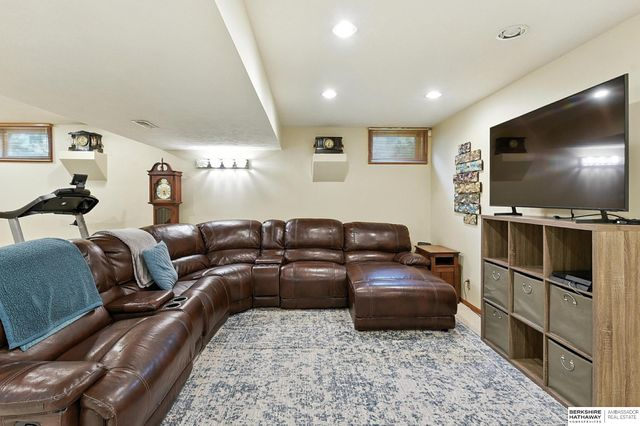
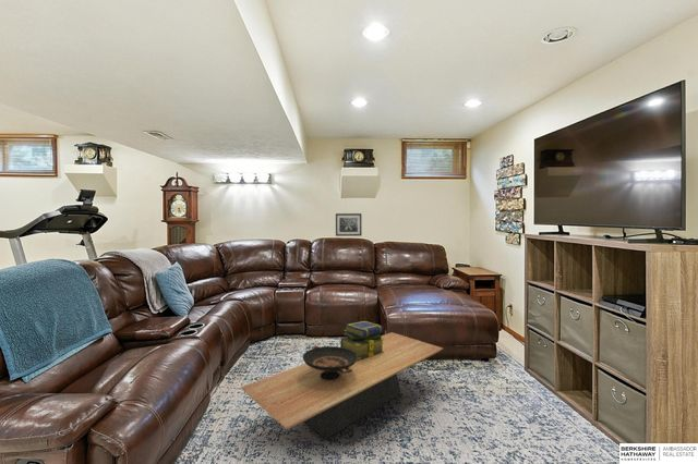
+ stack of books (362, 337)
+ wall art (348, 224)
+ decorative bowl (330, 365)
+ coffee table (356, 386)
